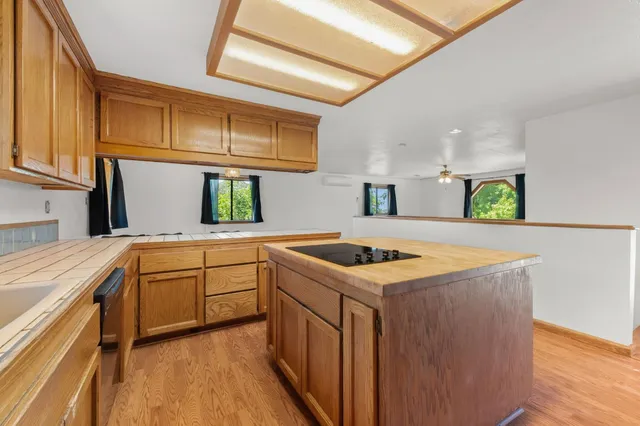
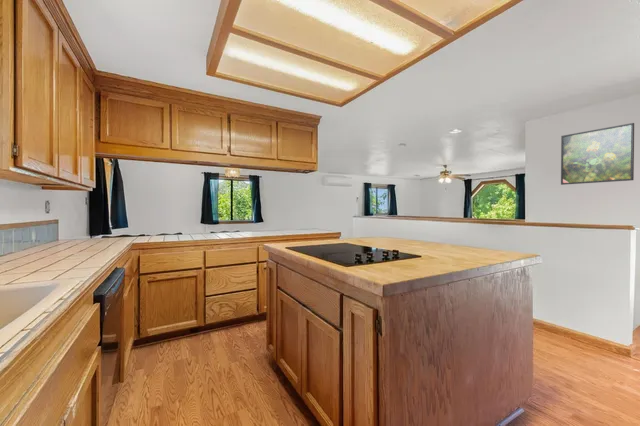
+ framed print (594, 156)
